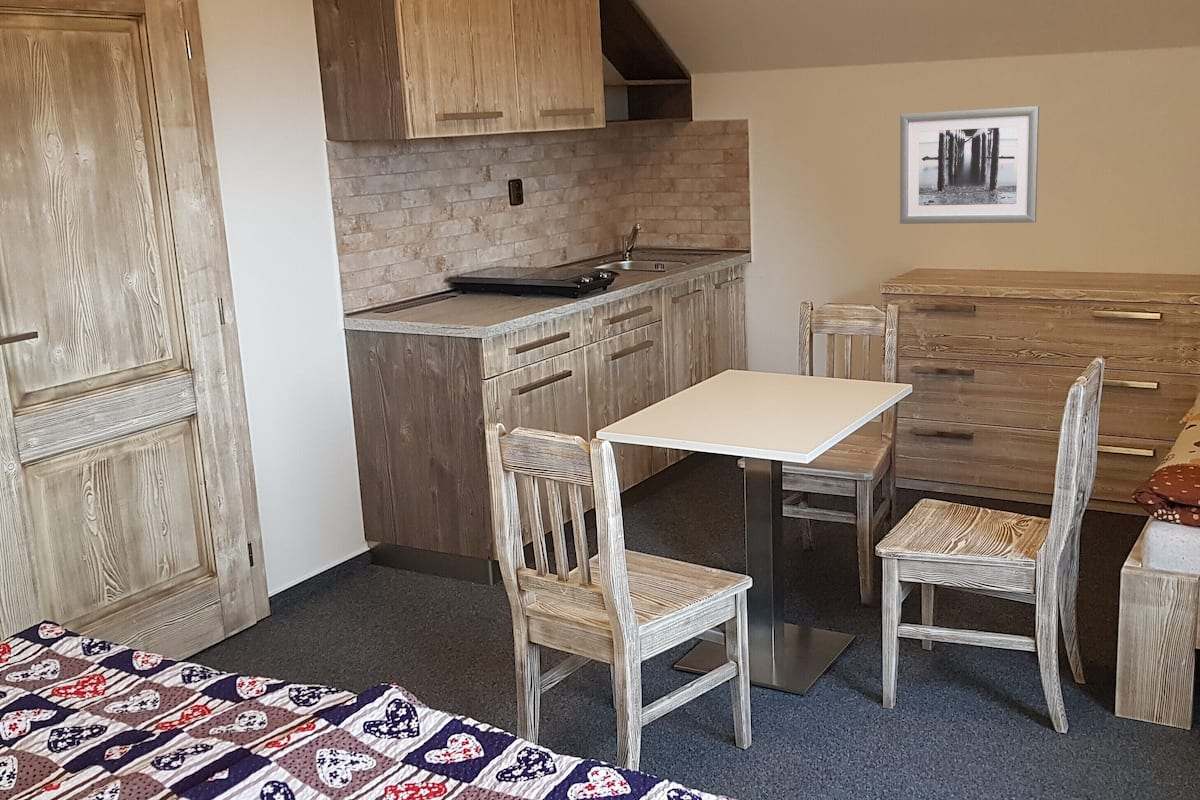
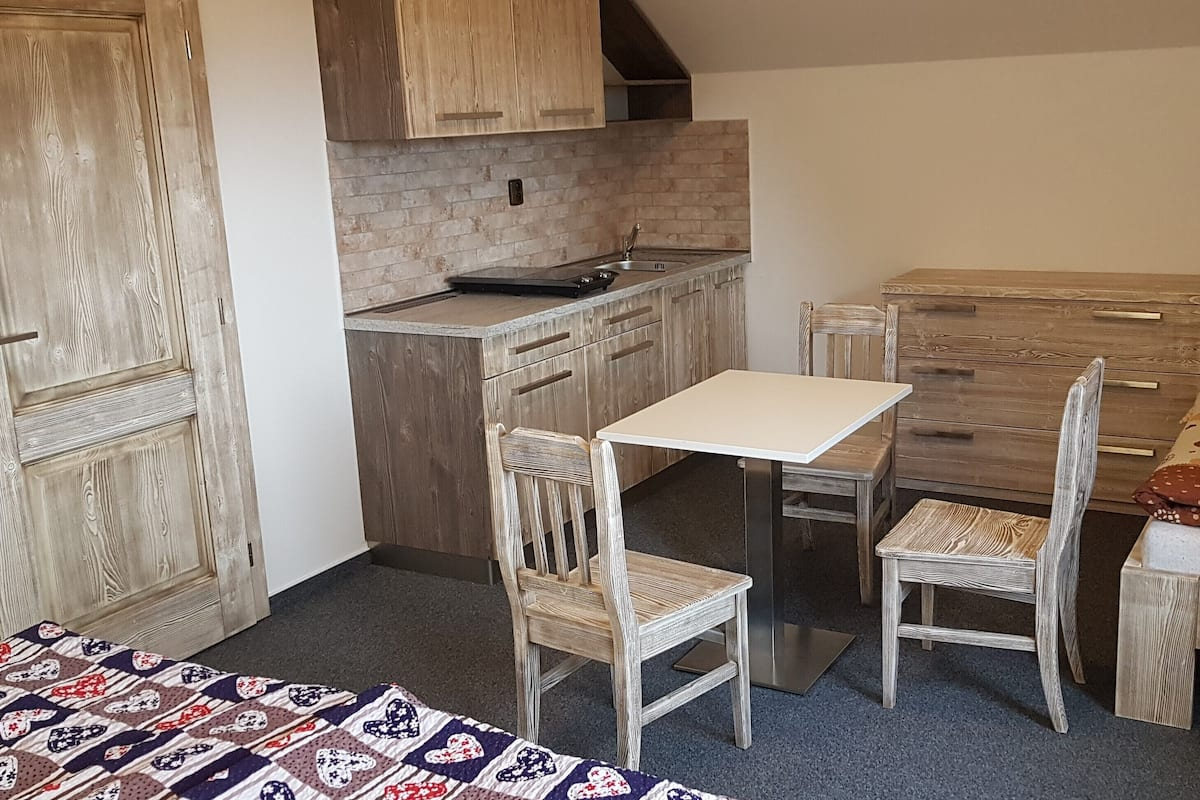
- wall art (967, 167)
